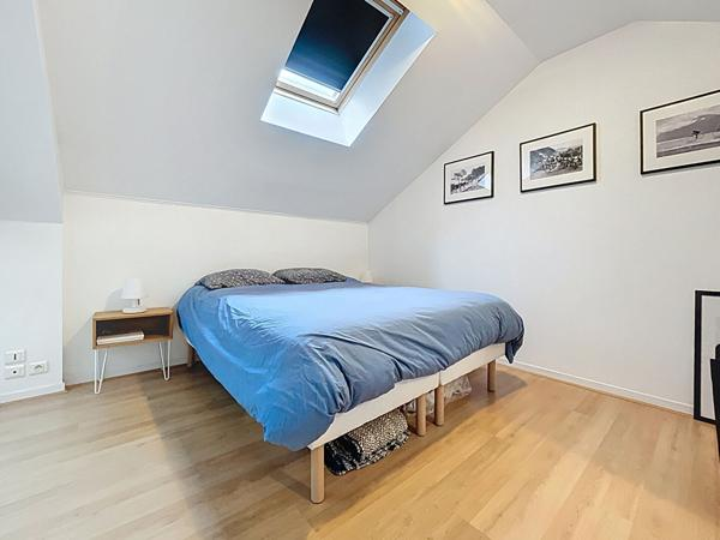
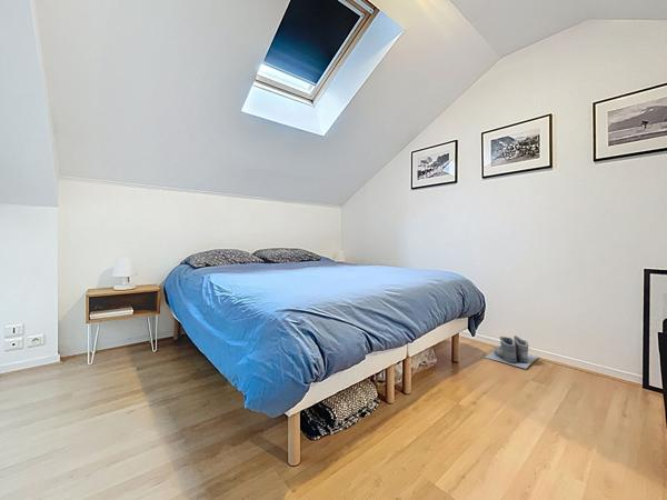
+ boots (511, 346)
